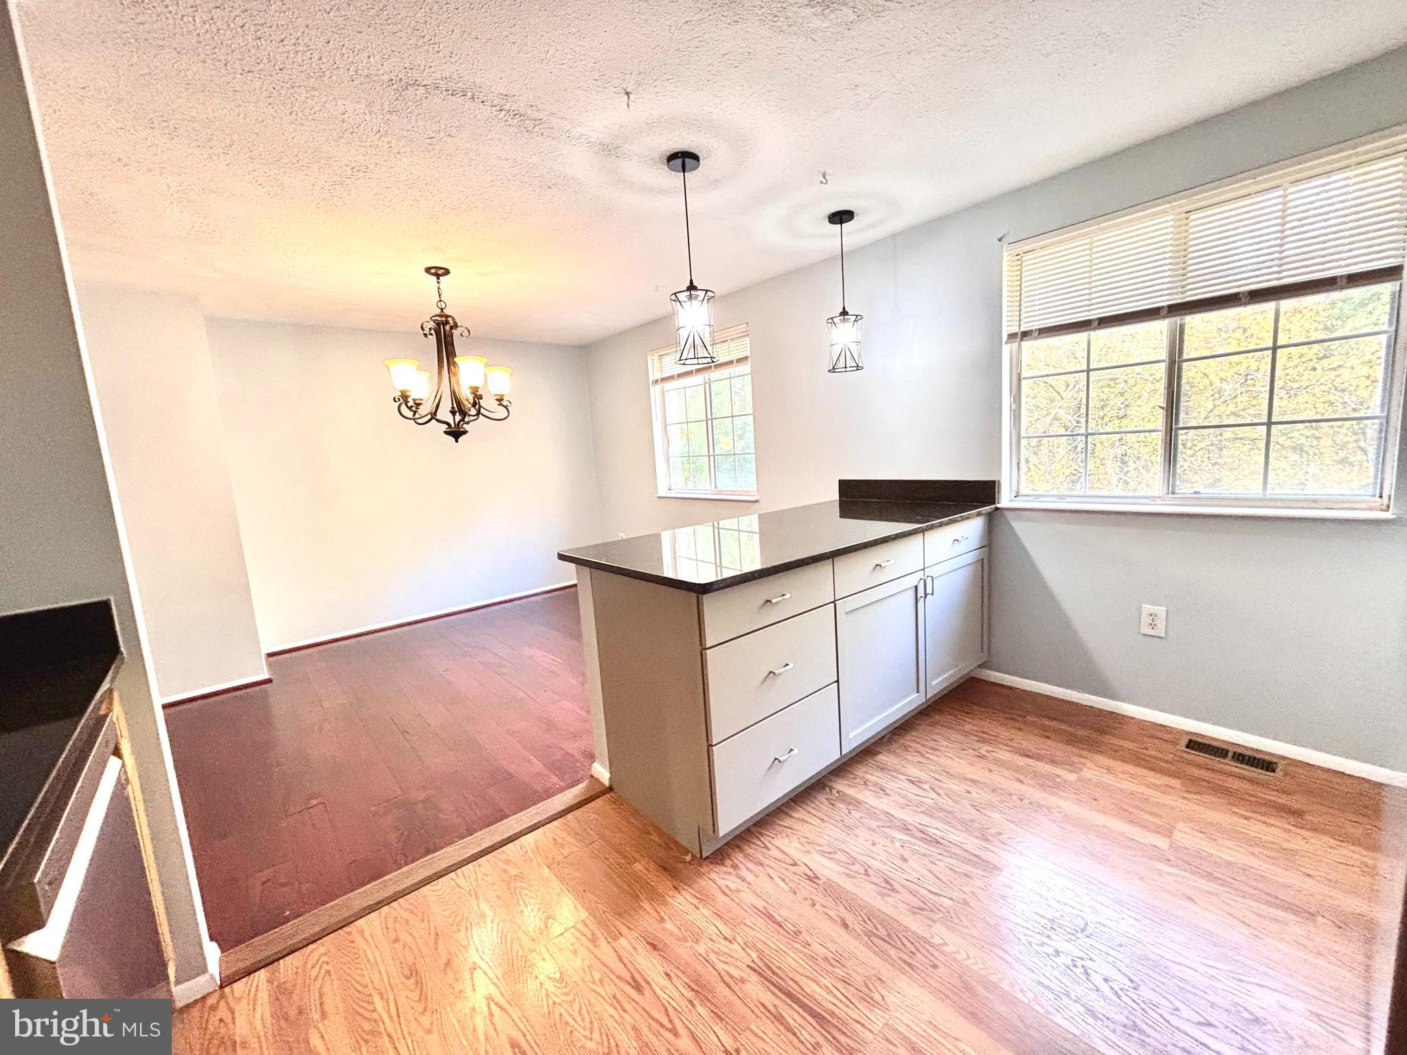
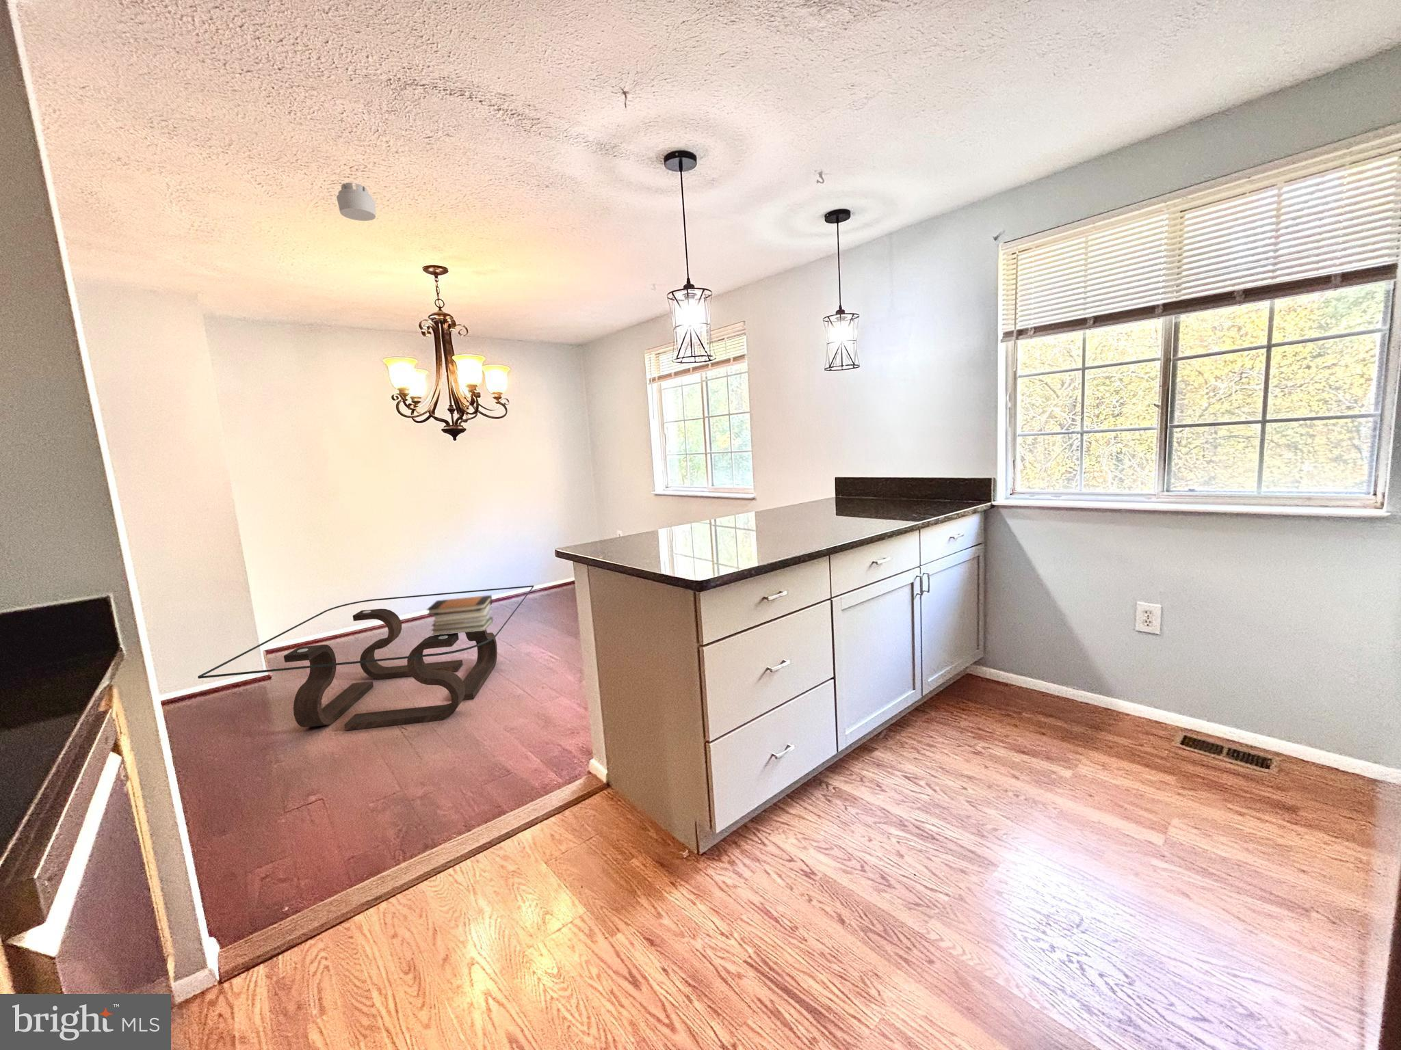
+ book stack (462, 614)
+ coffee table (406, 657)
+ smoke detector (355, 201)
